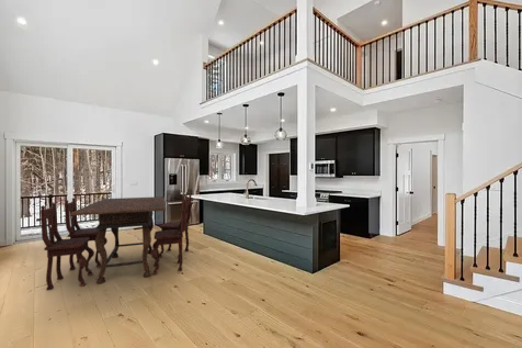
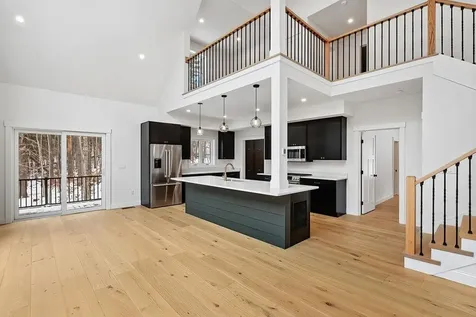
- dining table (132, 226)
